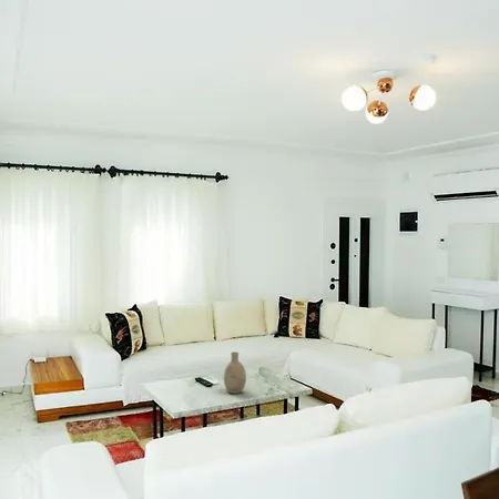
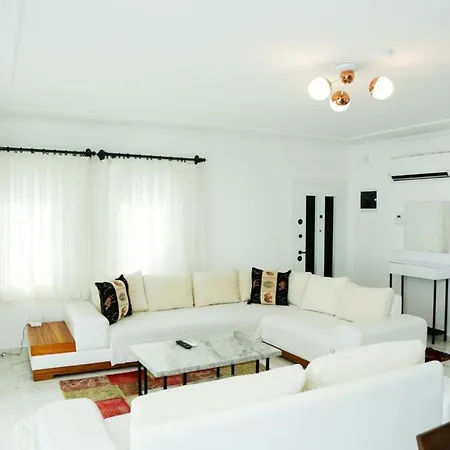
- decorative vase (234, 371)
